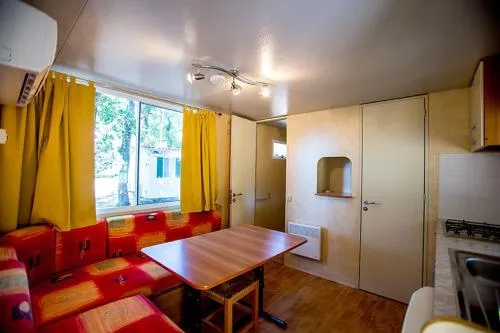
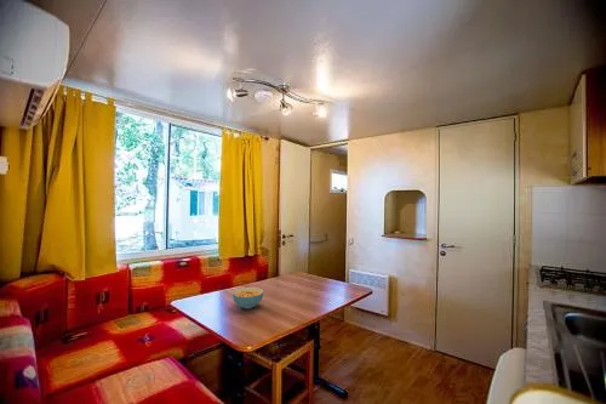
+ cereal bowl (247, 298)
